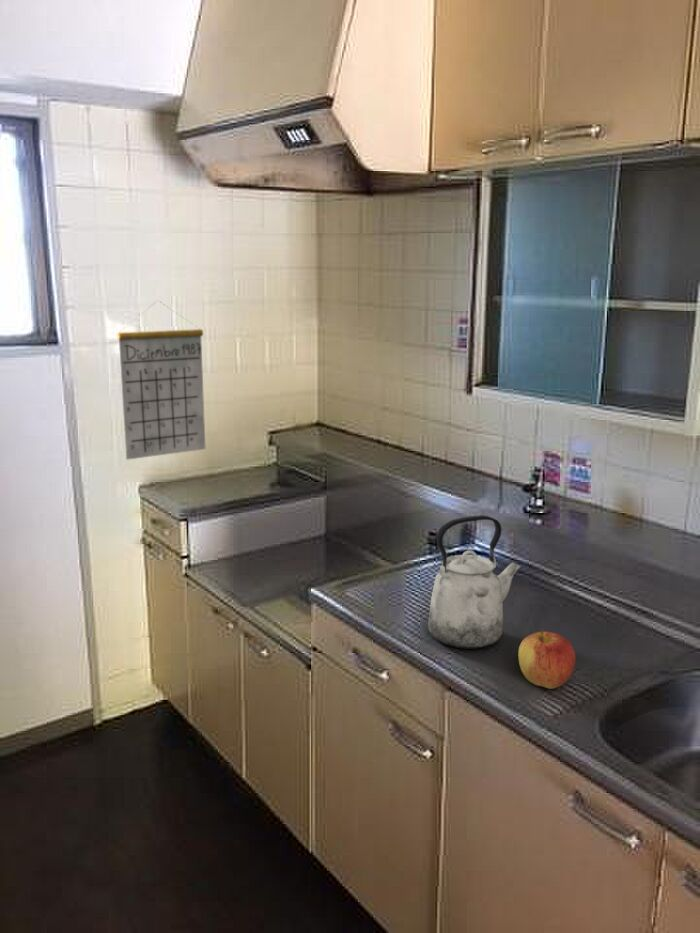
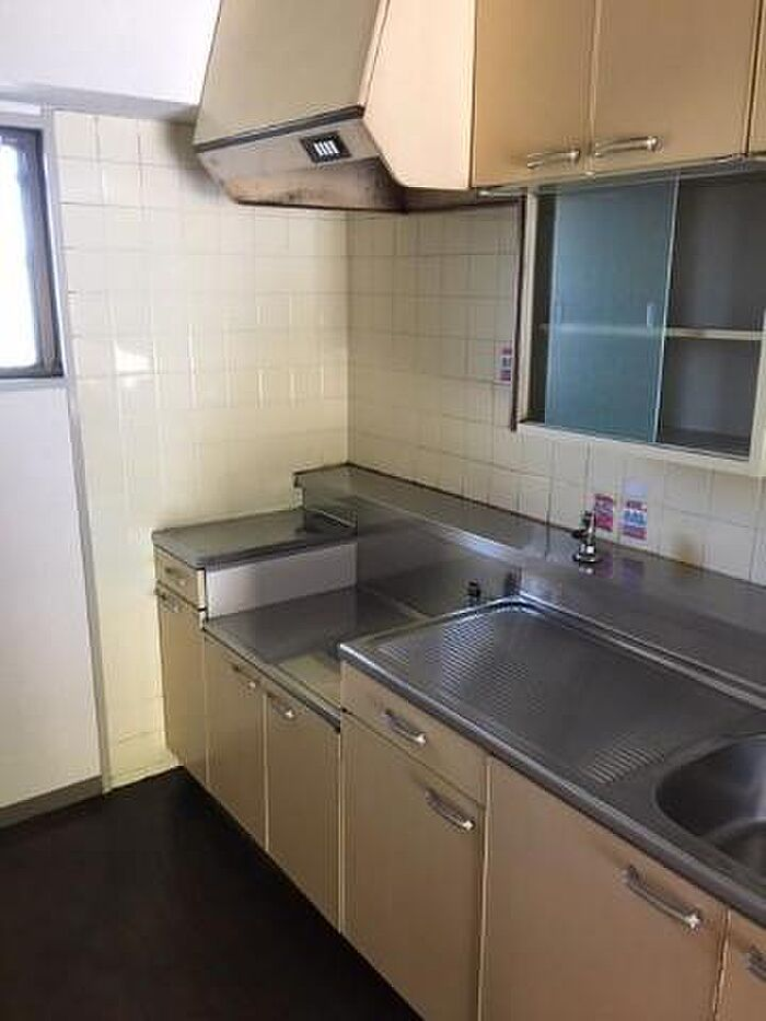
- calendar (163, 378)
- apple (546, 657)
- kettle (479, 576)
